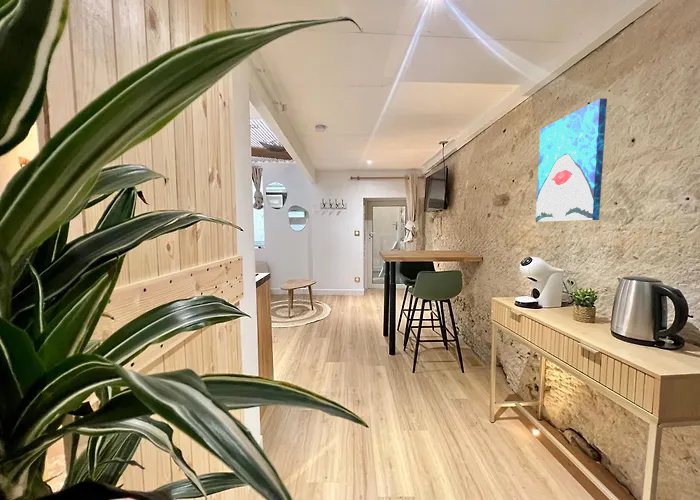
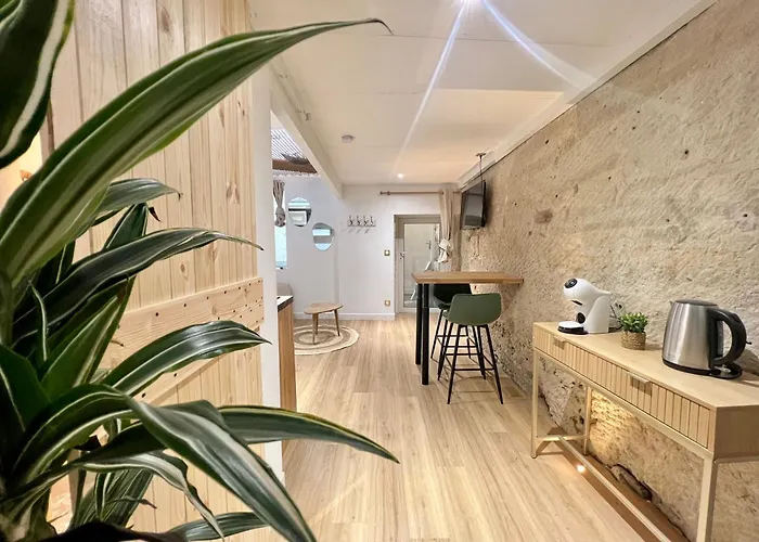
- wall art (566, 169)
